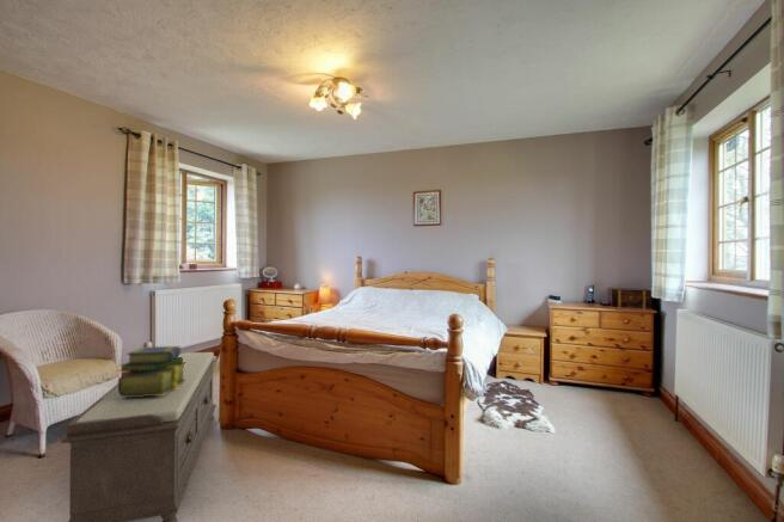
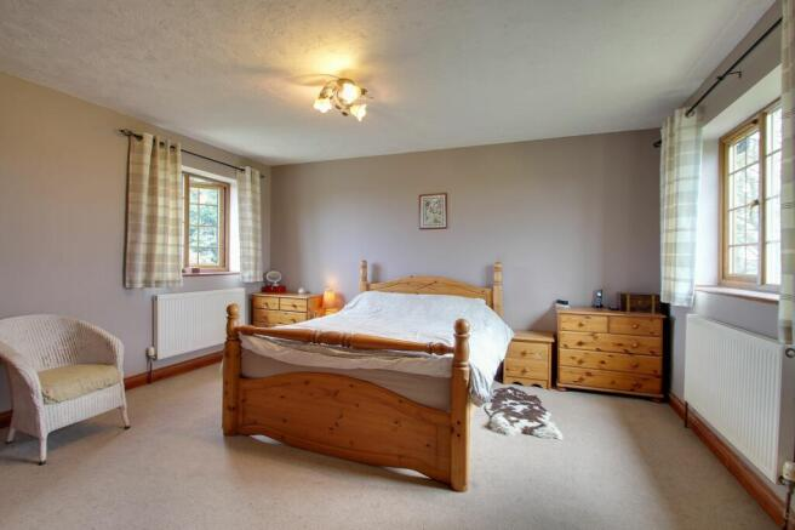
- bench (161, 420)
- stack of books (153, 367)
